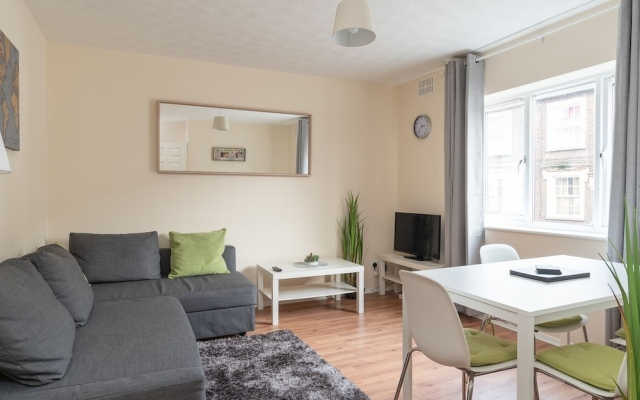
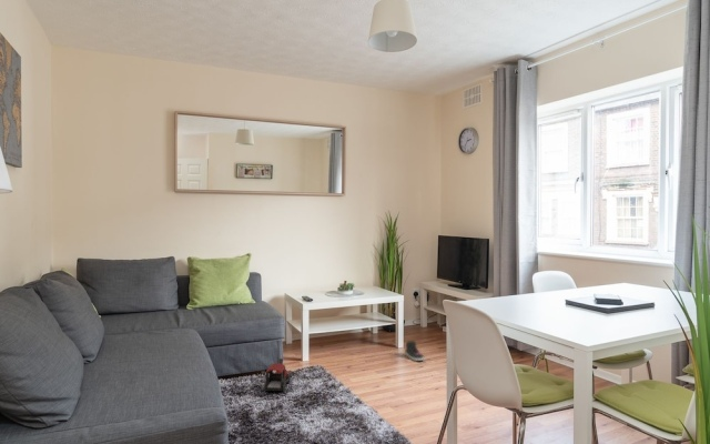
+ toy train (277, 374)
+ sneaker (414, 350)
